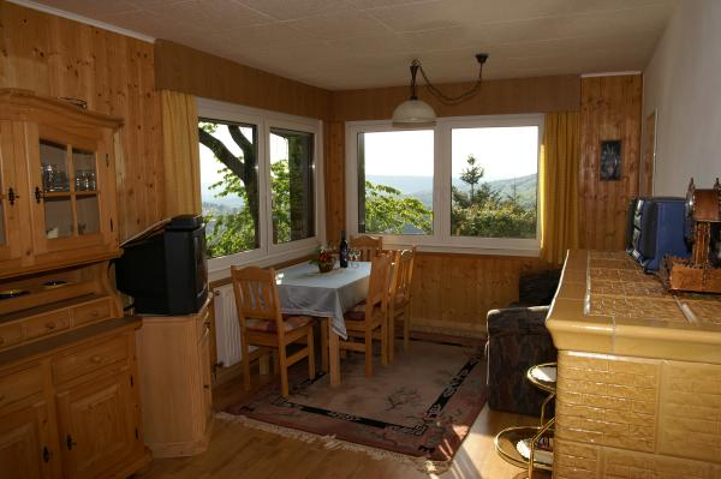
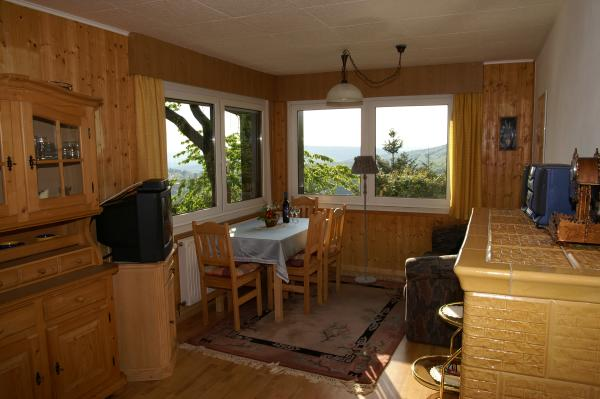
+ floor lamp (365, 218)
